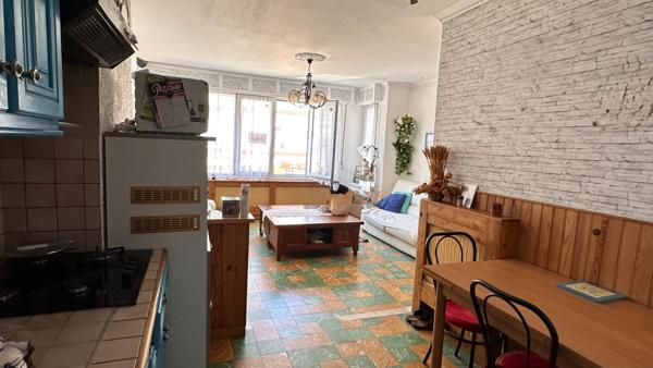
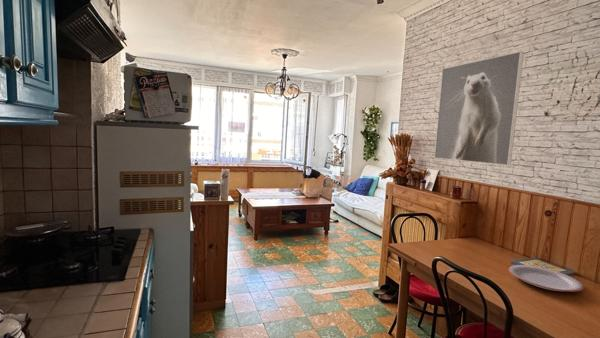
+ plate (543, 278)
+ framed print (473, 112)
